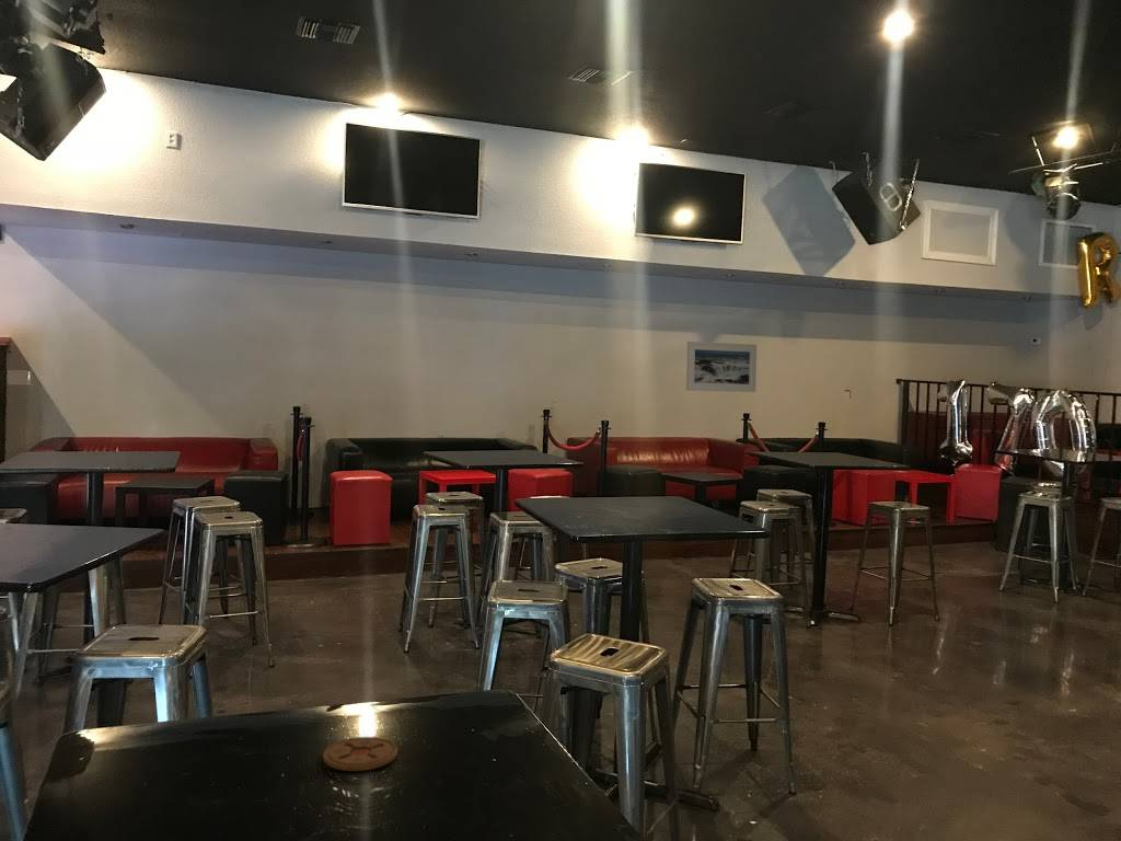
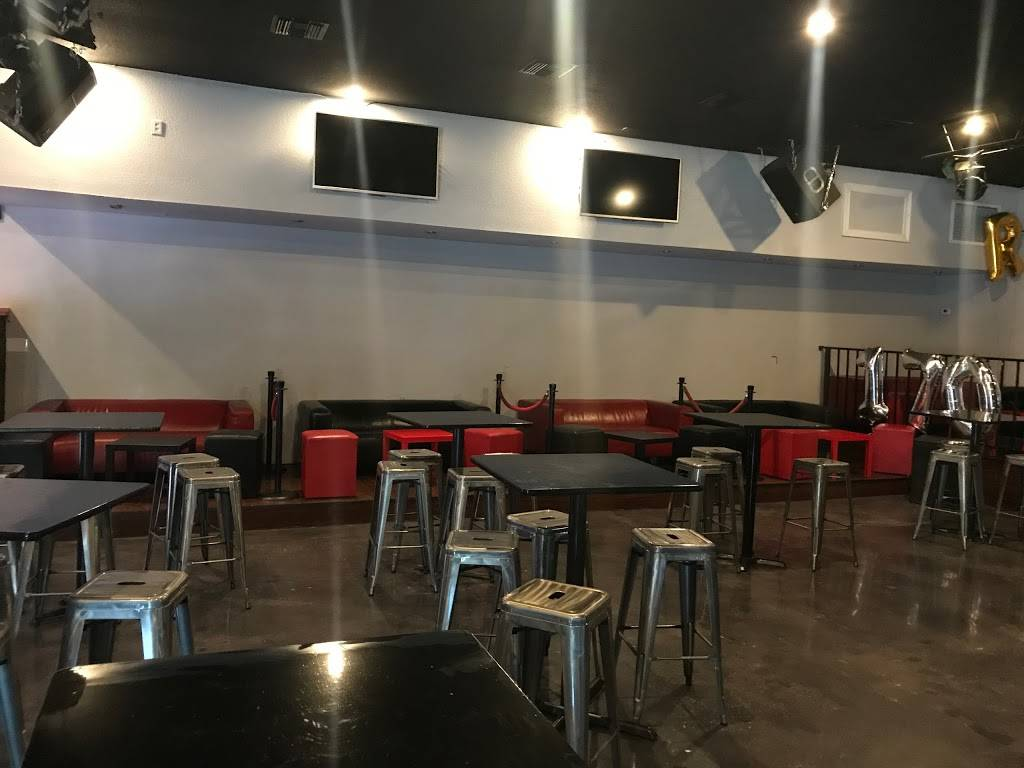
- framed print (721, 367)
- coaster (360, 752)
